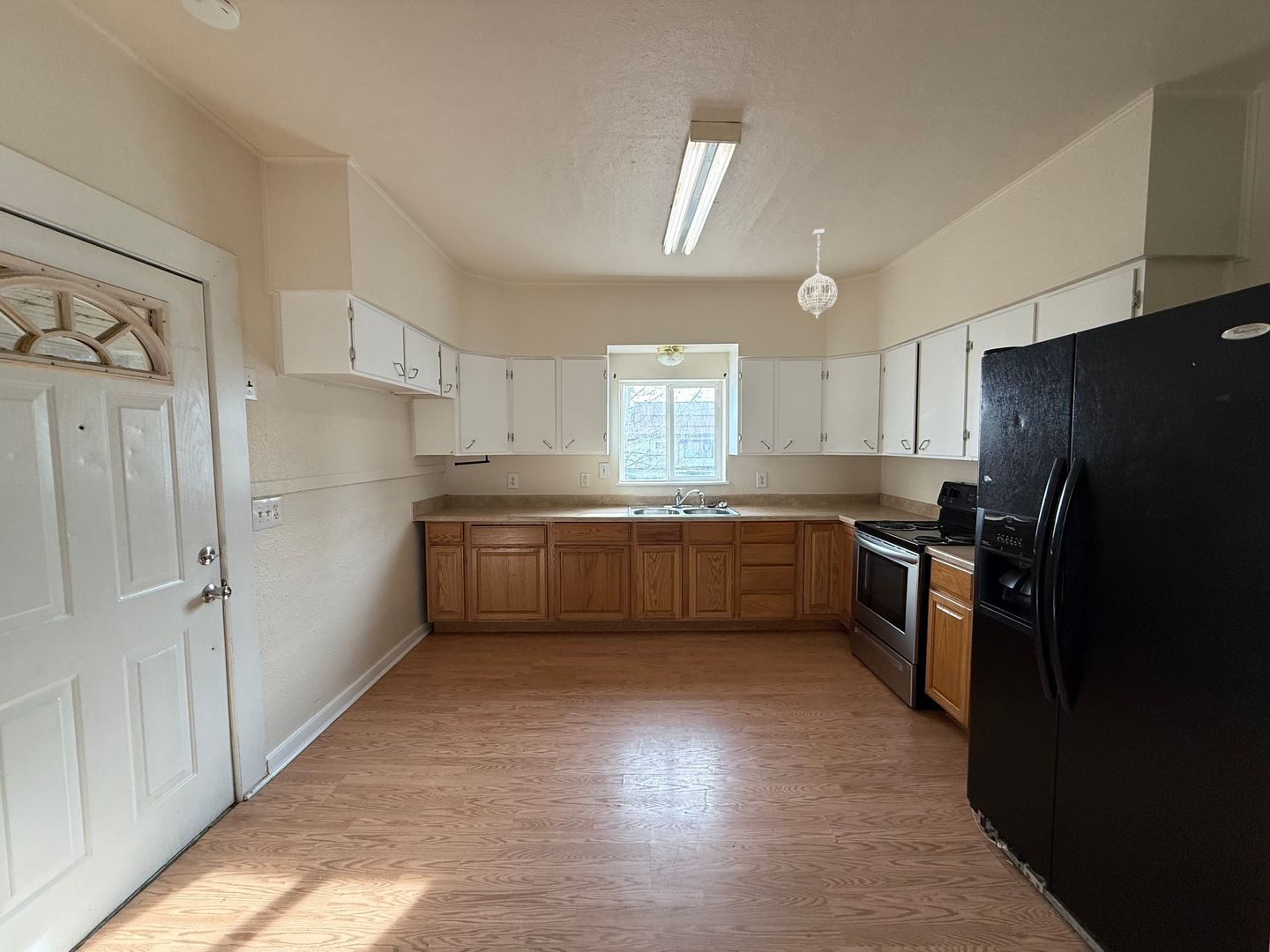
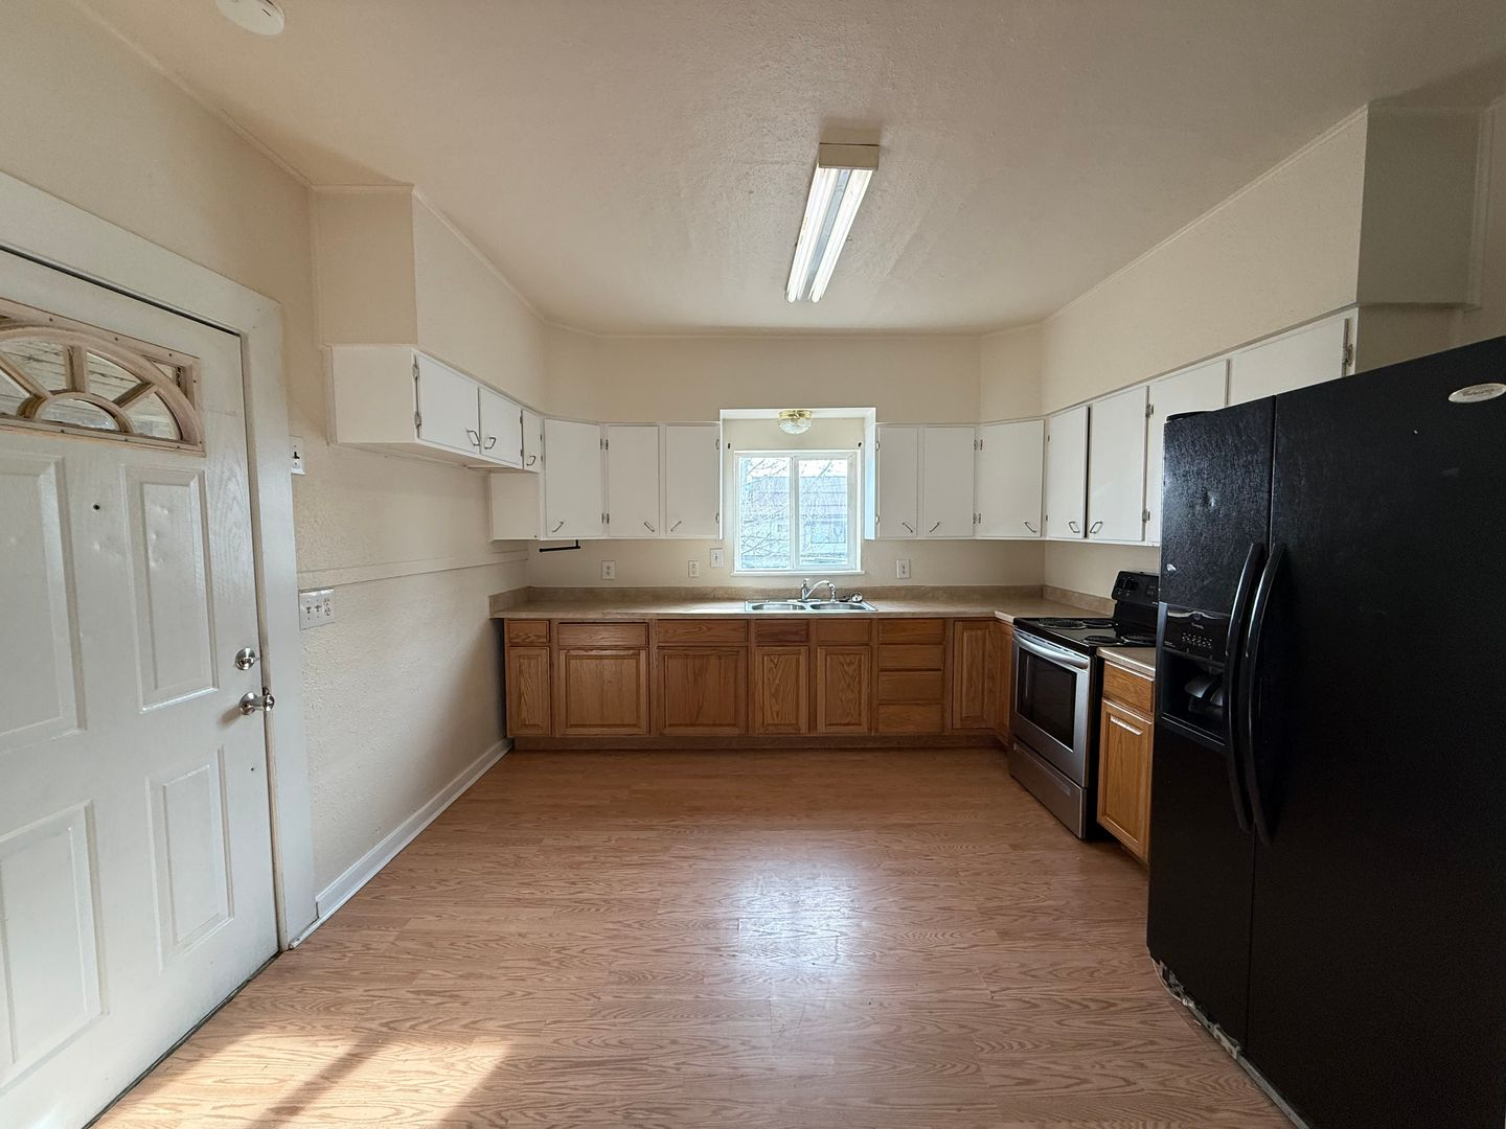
- pendant light (818, 275)
